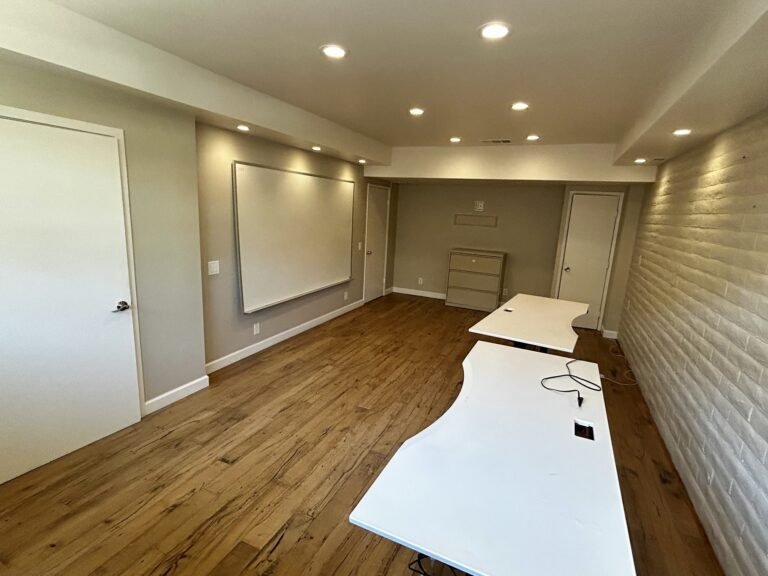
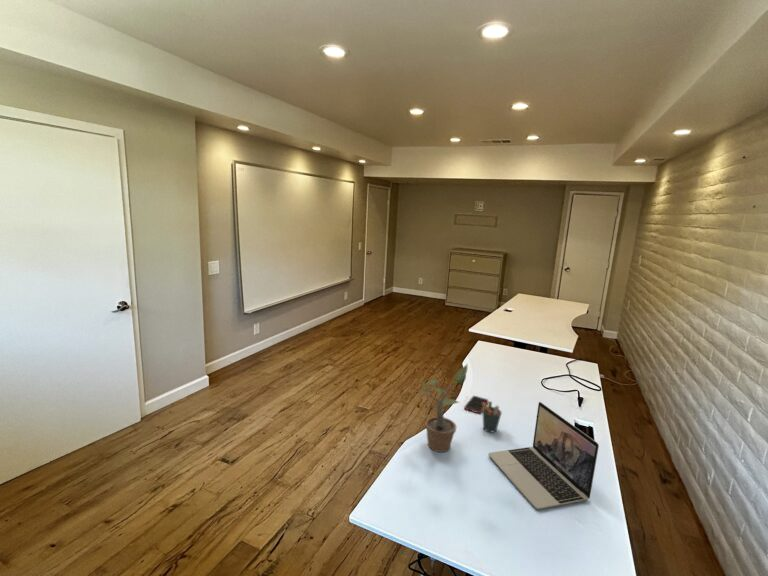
+ cell phone (476, 404)
+ potted plant (439, 405)
+ pen holder (491, 415)
+ laptop (538, 450)
